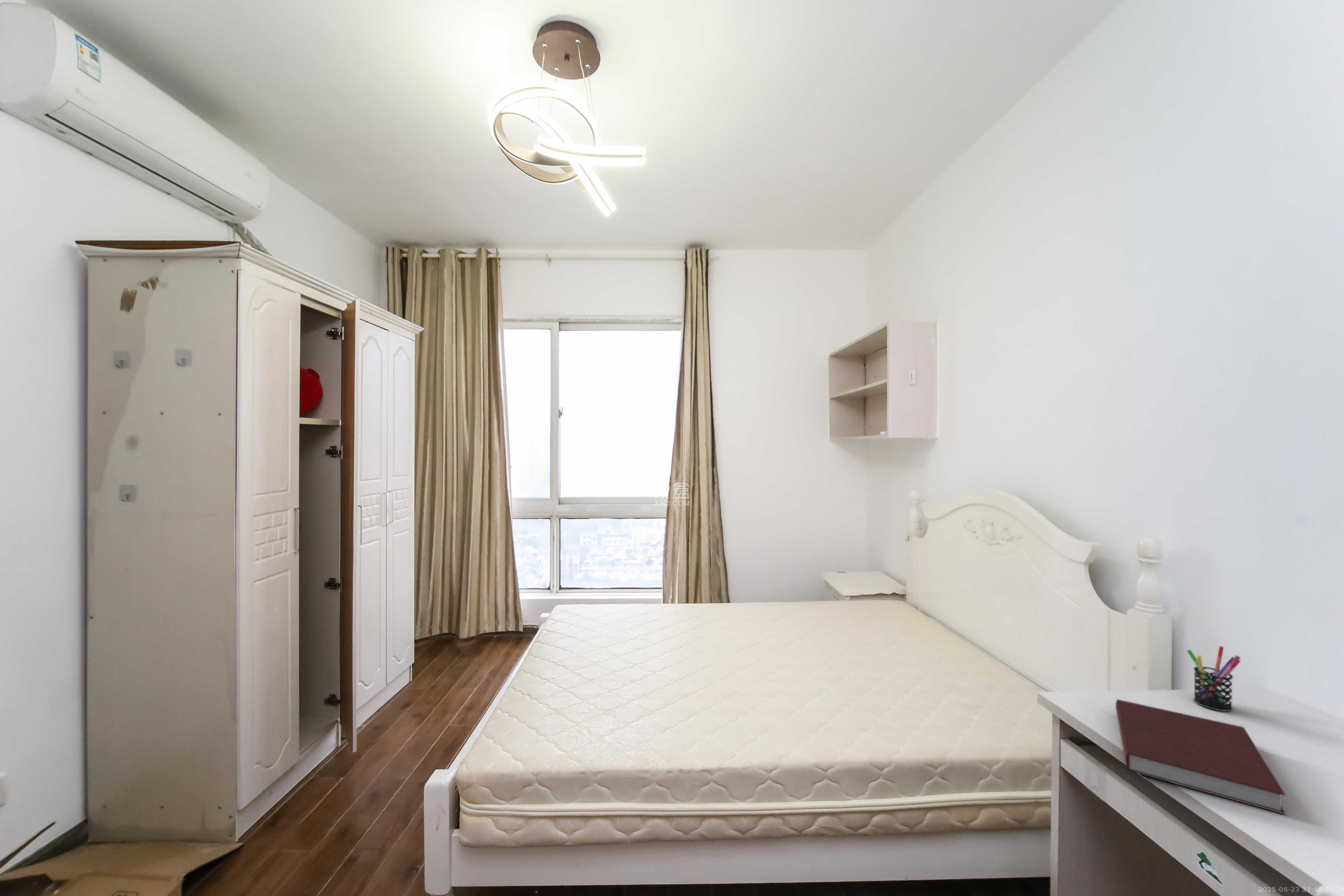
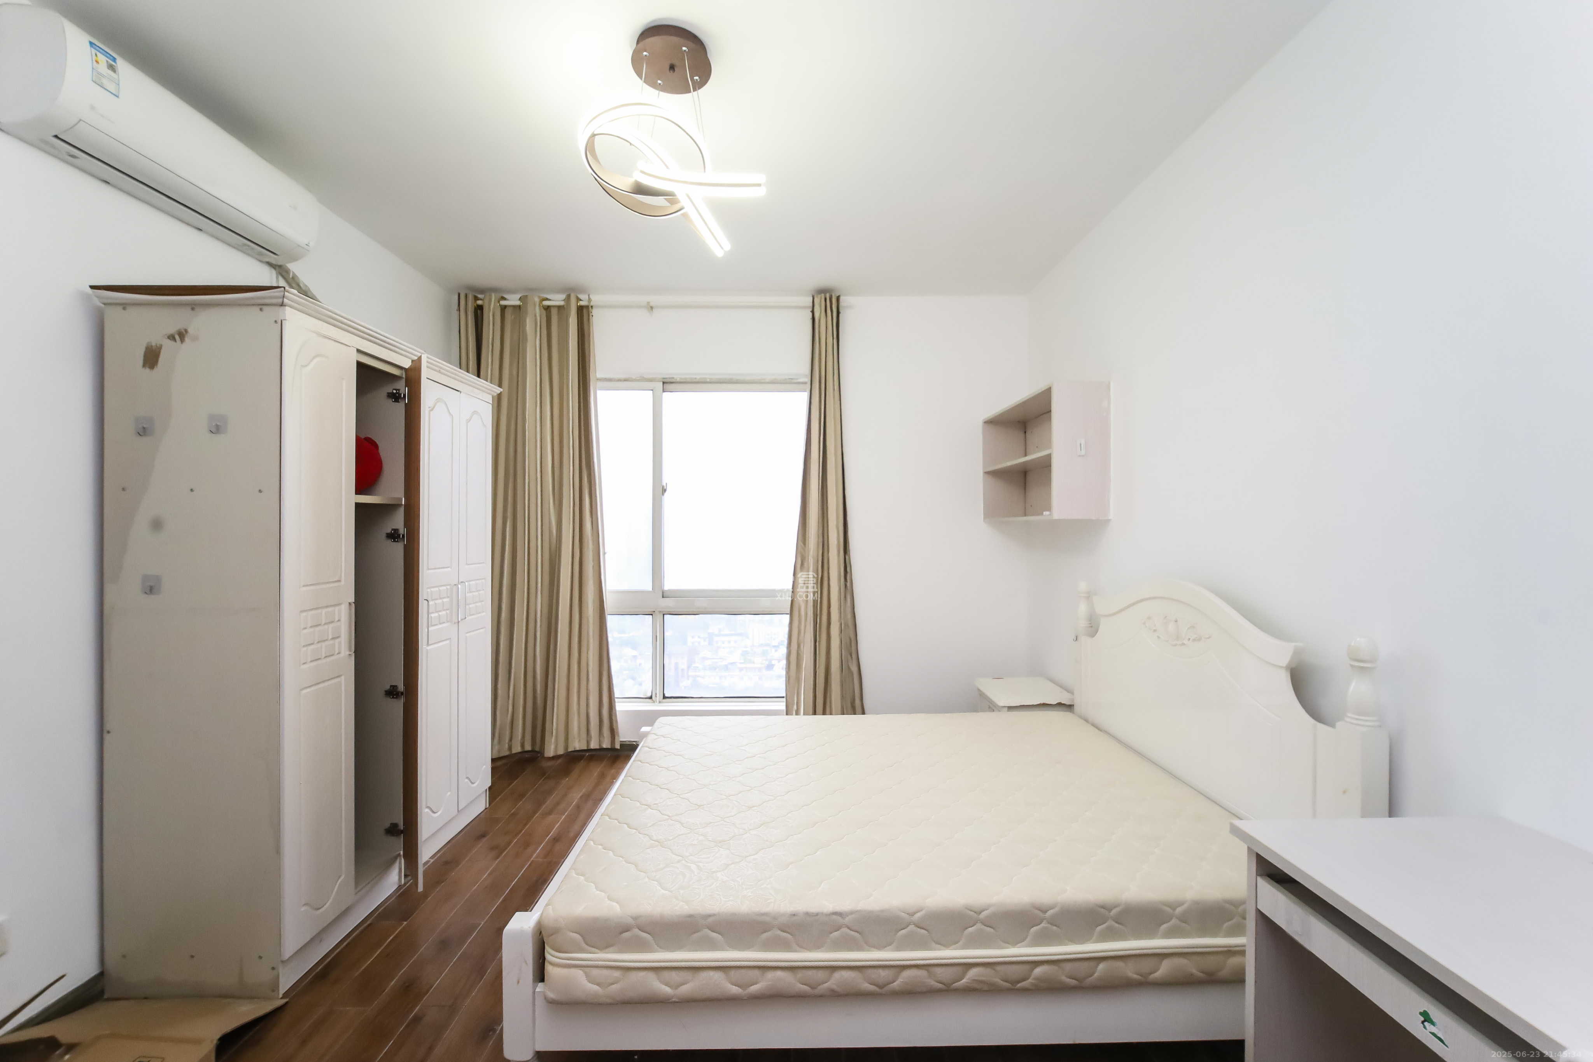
- notebook (1187, 747)
- pen holder (1210, 675)
